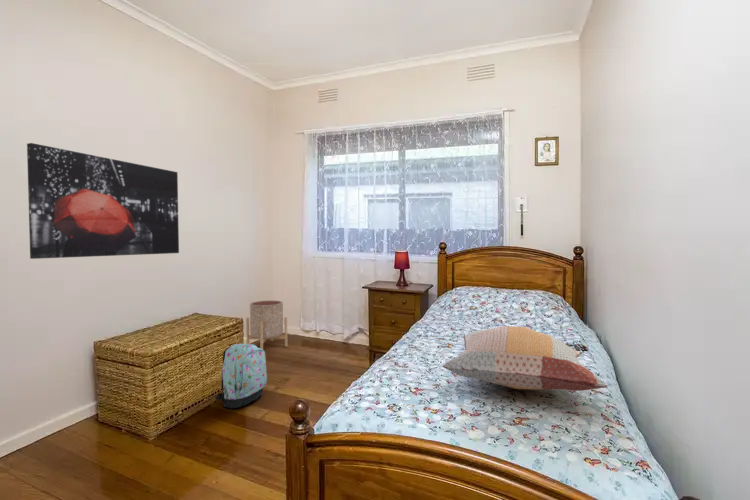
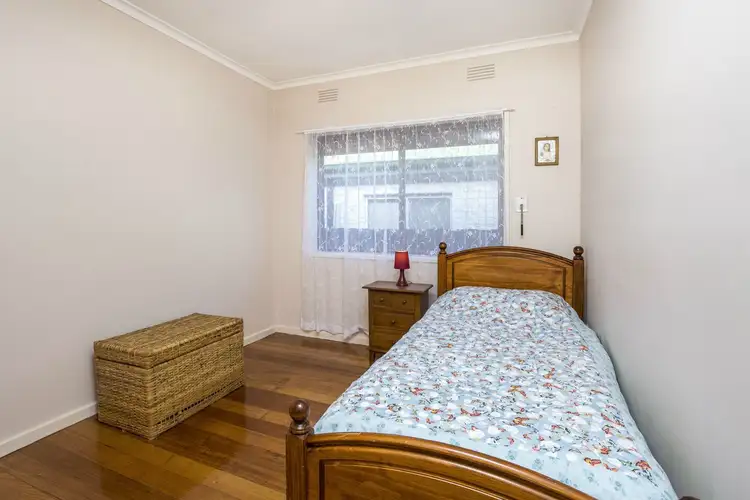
- wall art (116, 207)
- planter (266, 324)
- backpack (244, 372)
- decorative pillow (520, 355)
